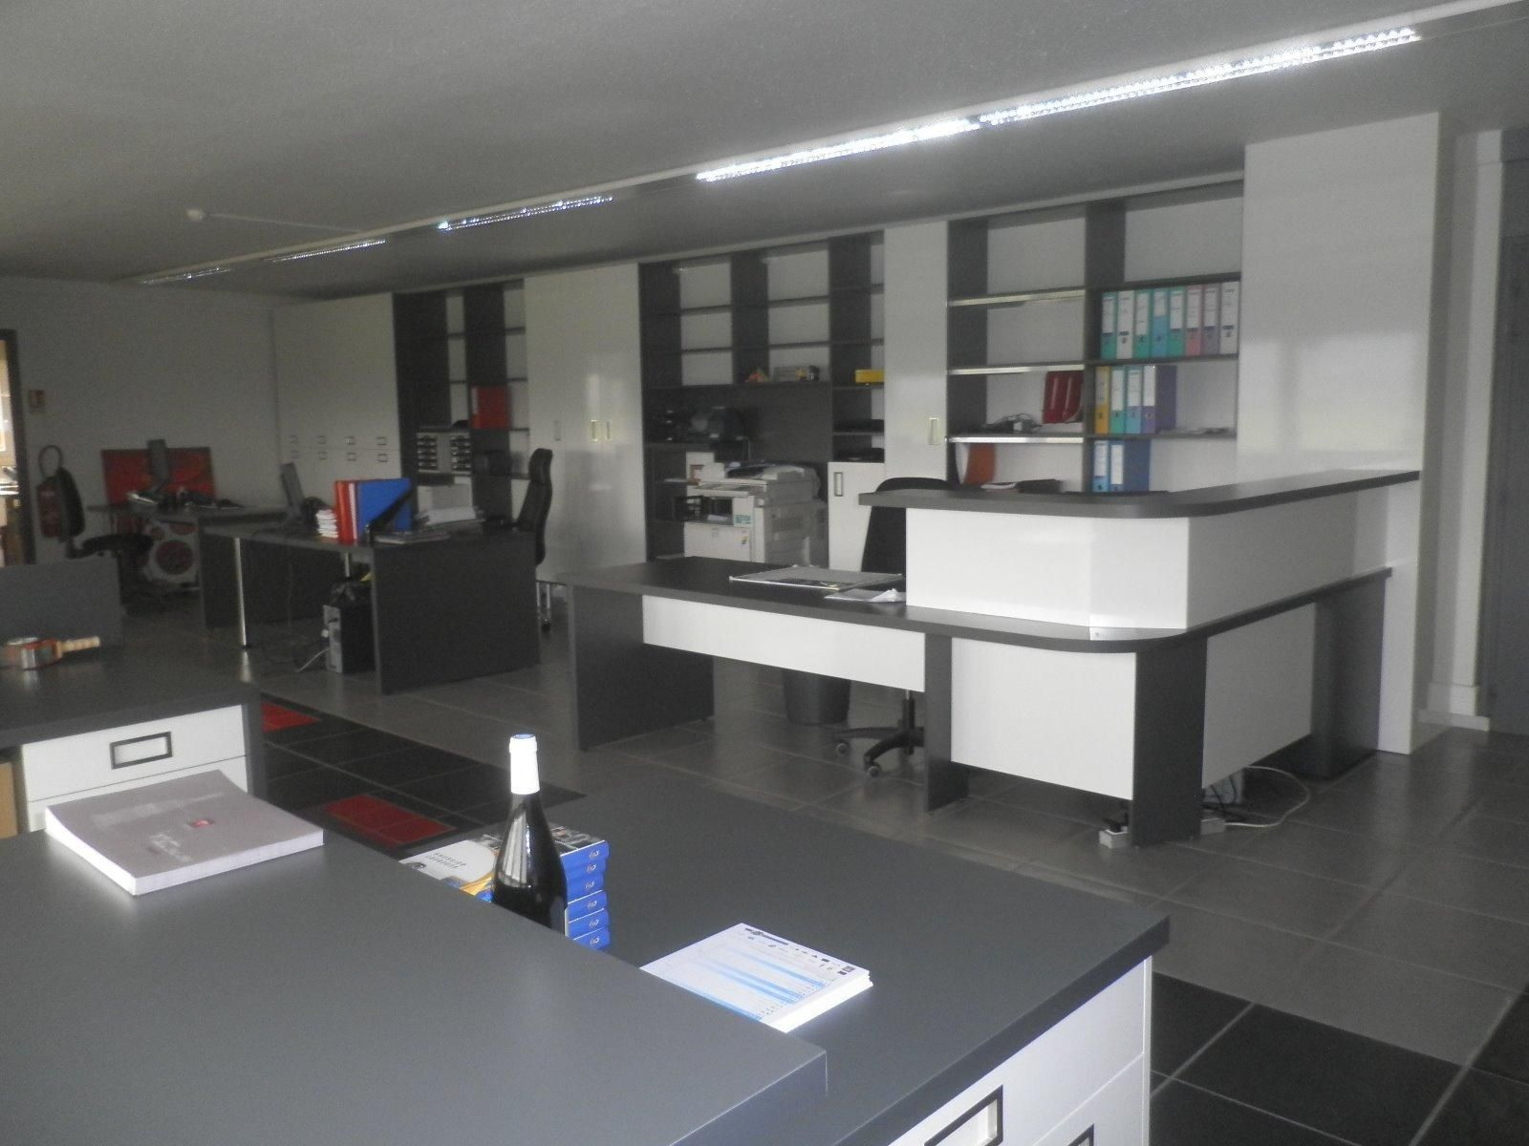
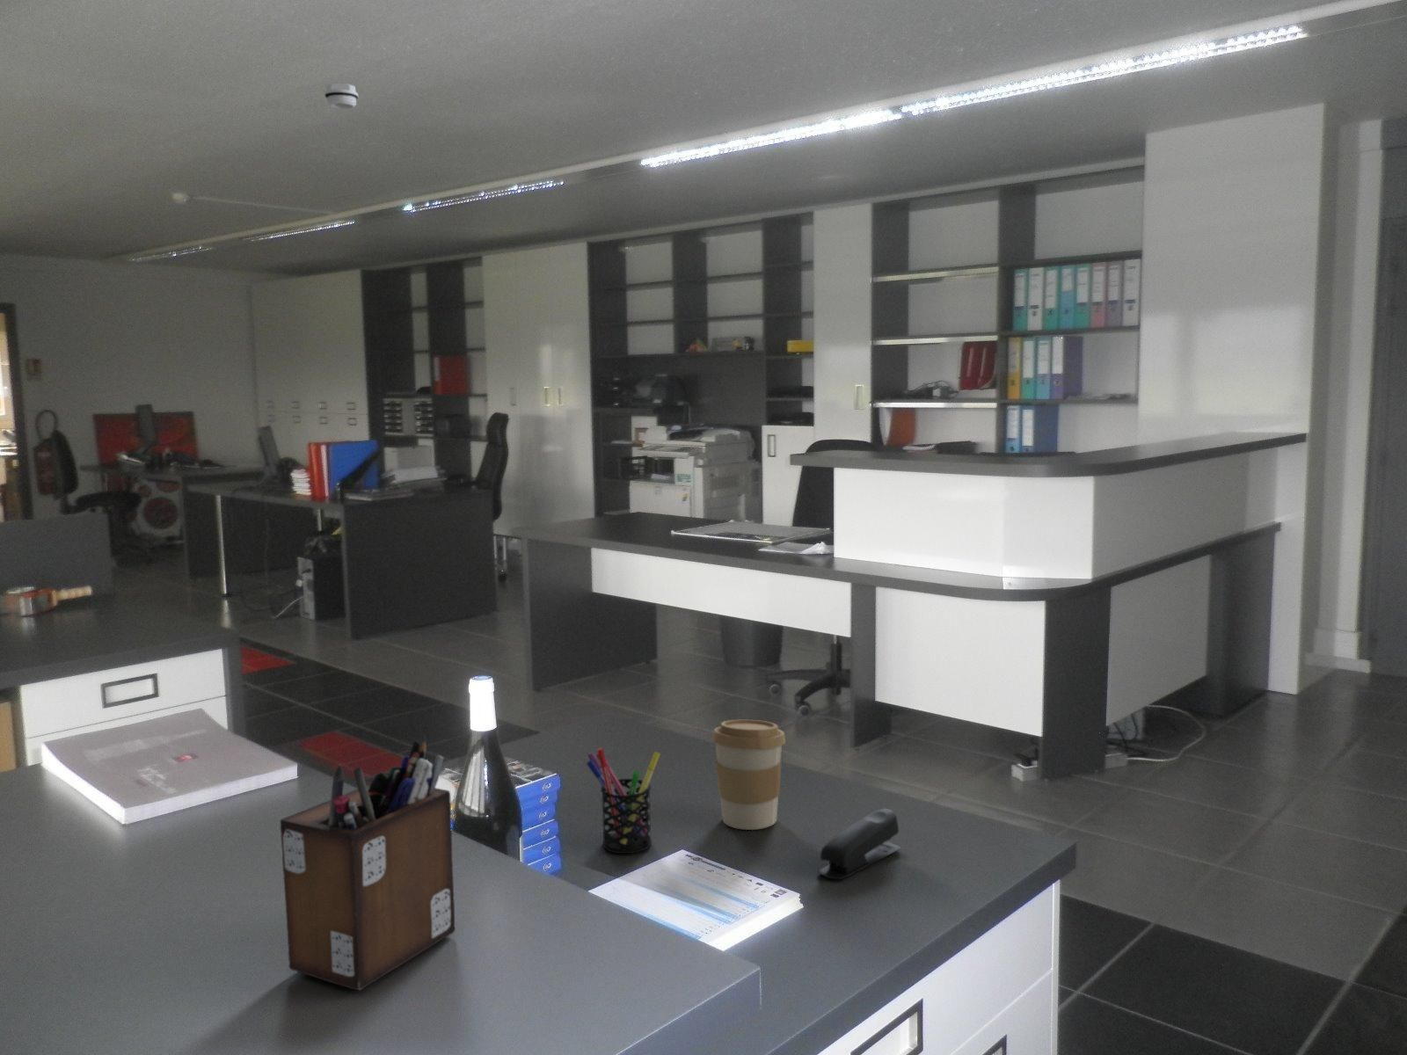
+ stapler (860, 841)
+ pen holder (625, 797)
+ smoke detector (341, 95)
+ desk organizer (370, 849)
+ coffee cup (748, 770)
